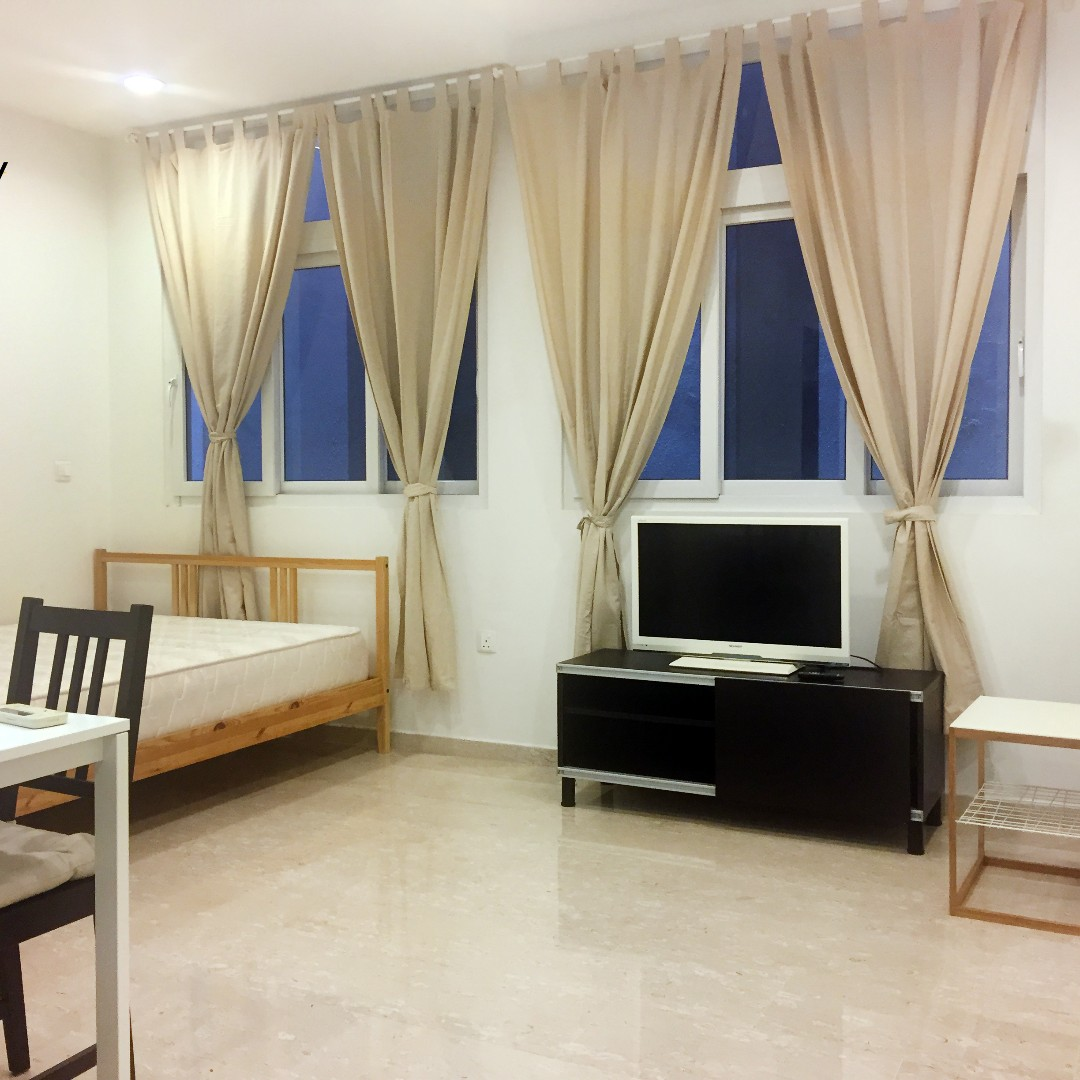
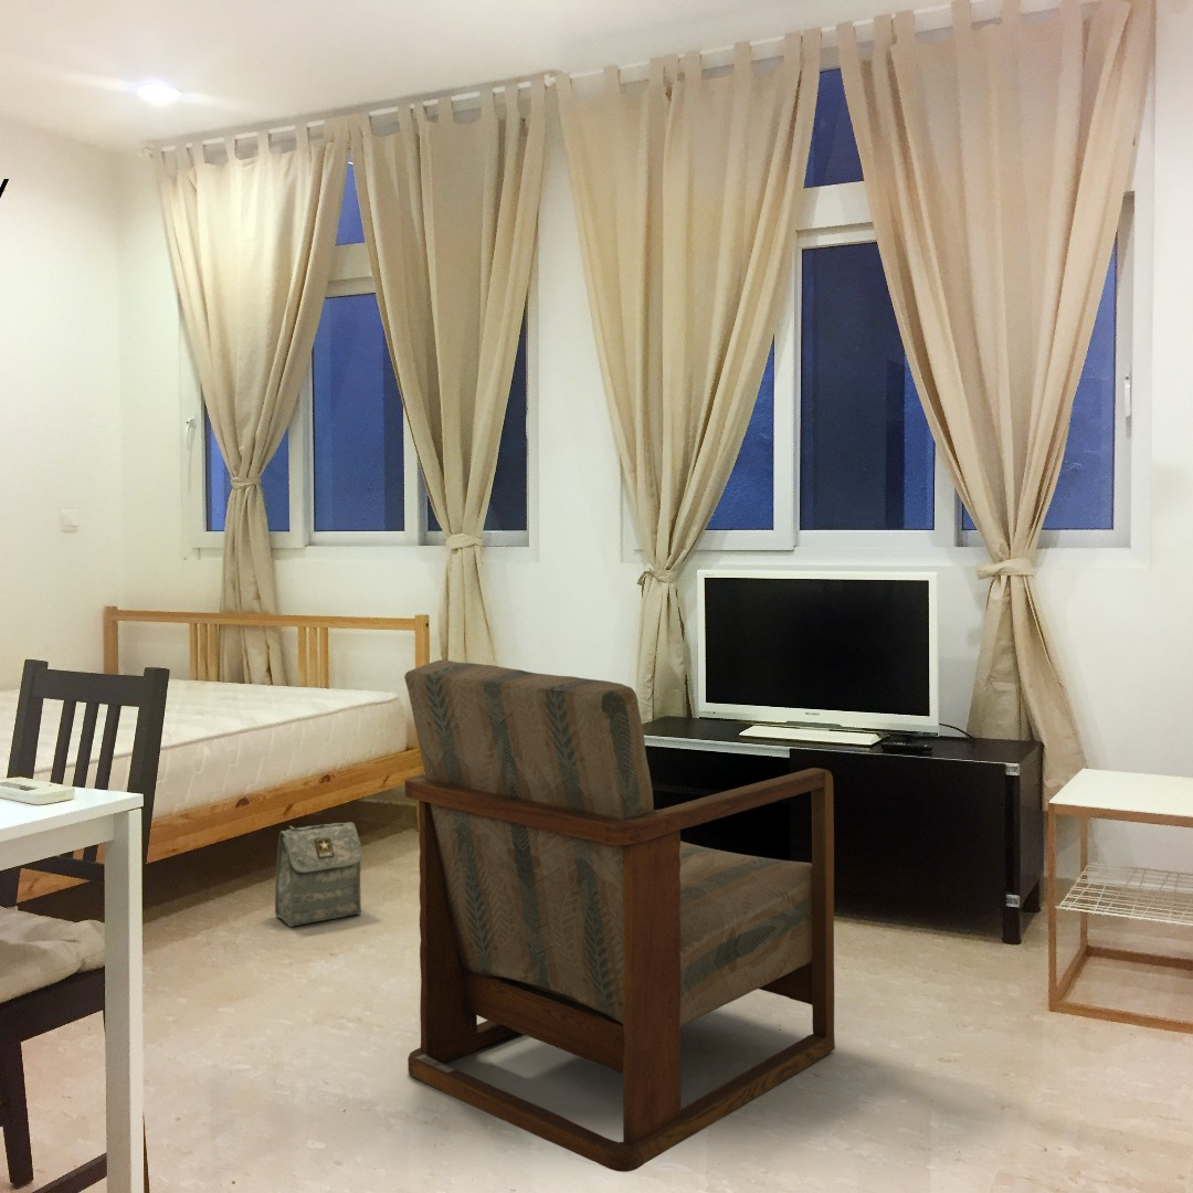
+ armchair (624, 859)
+ bag (318, 869)
